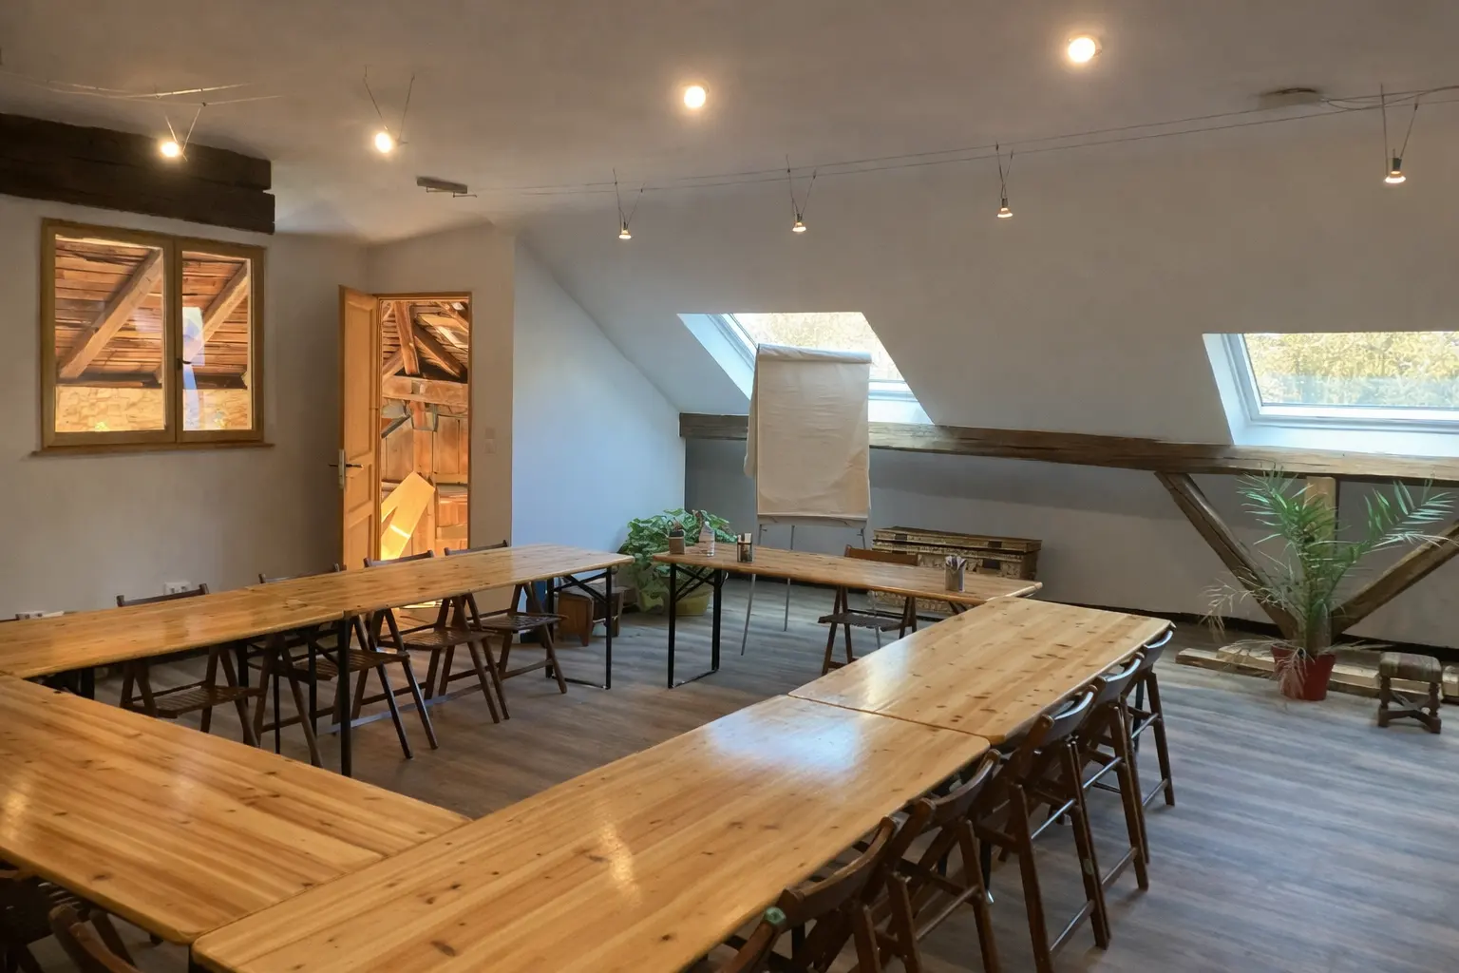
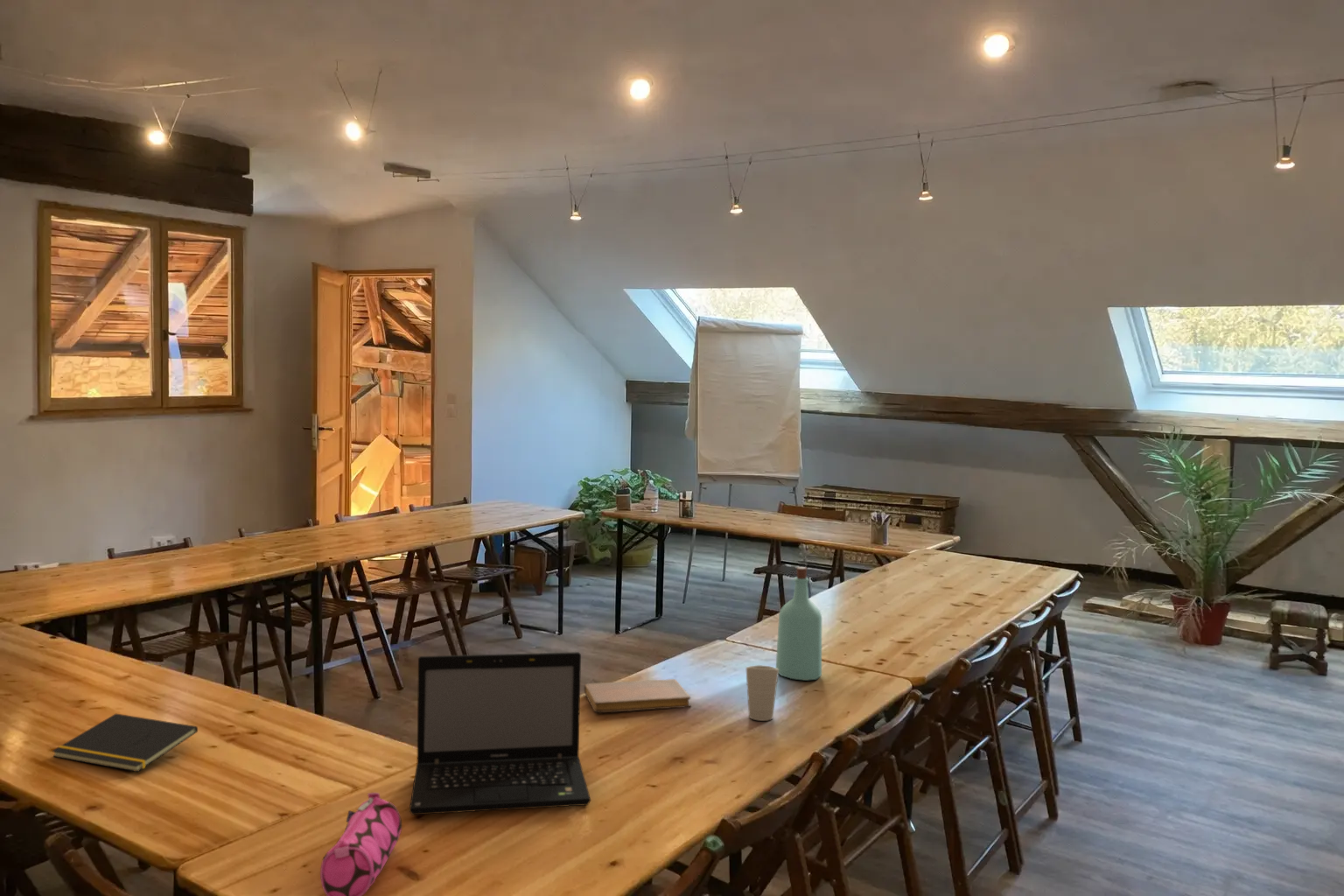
+ bottle (800, 621)
+ notebook (636, 694)
+ laptop (500, 730)
+ pencil case (360, 844)
+ notepad (126, 741)
+ cup (761, 690)
